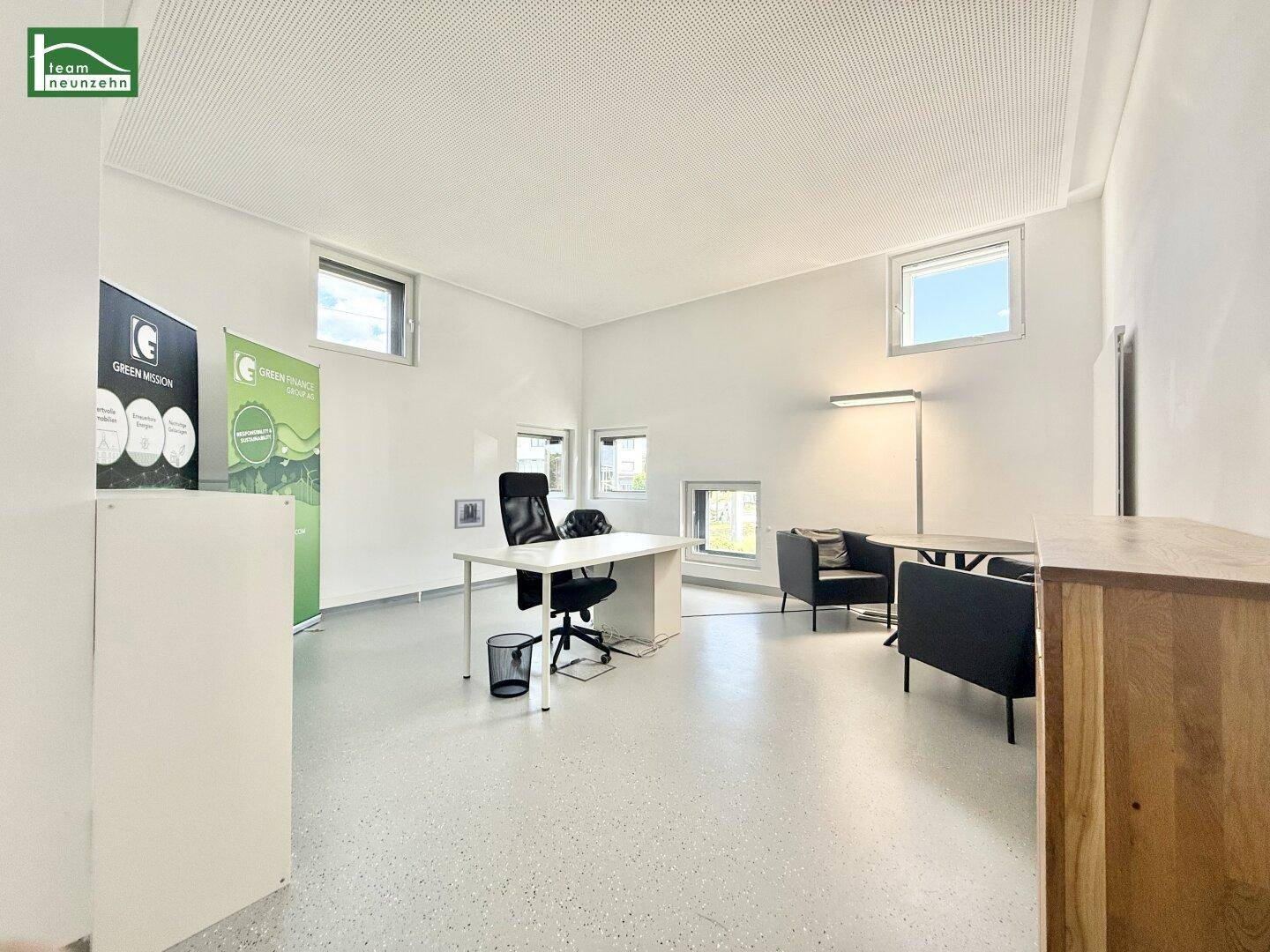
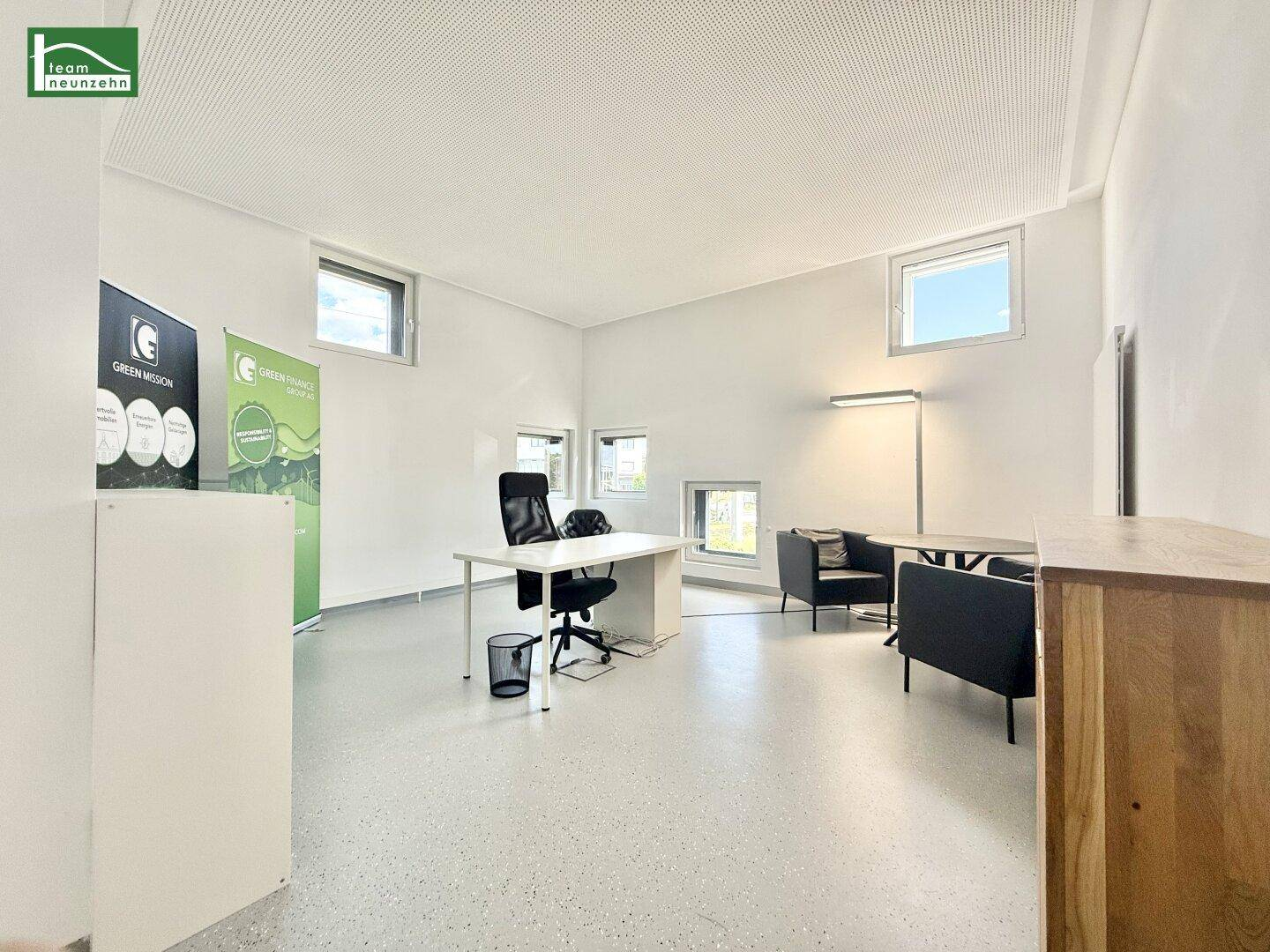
- wall art (470, 513)
